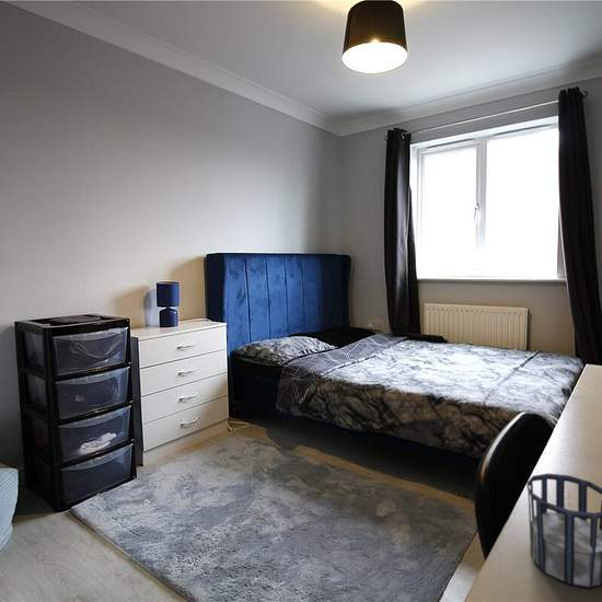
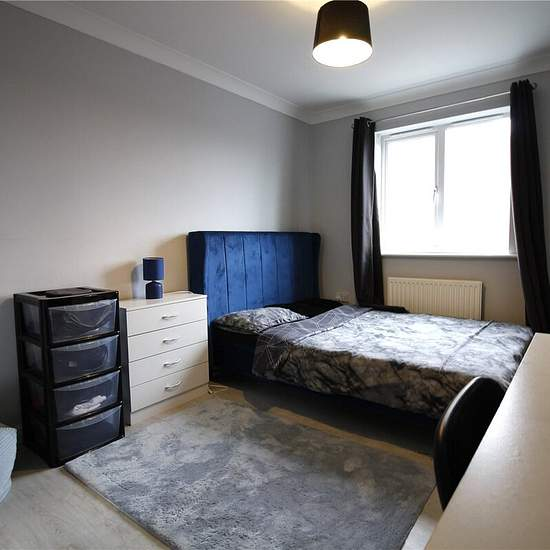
- cup (568, 526)
